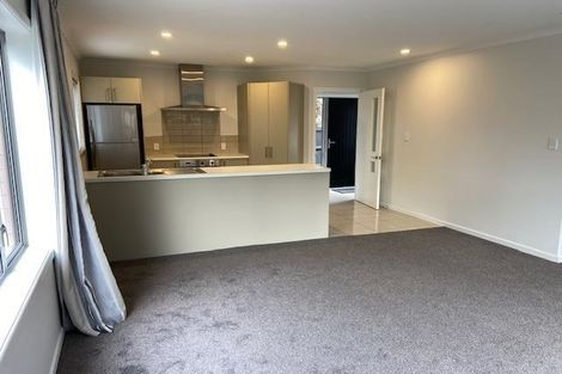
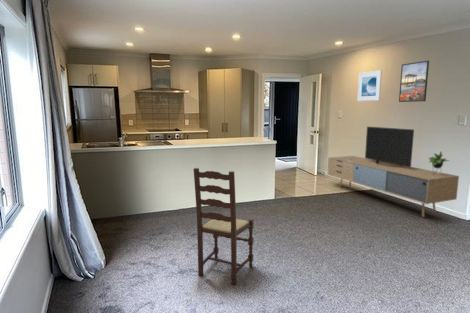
+ dining chair (224, 220)
+ media console (383, 164)
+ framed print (369, 86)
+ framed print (413, 82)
